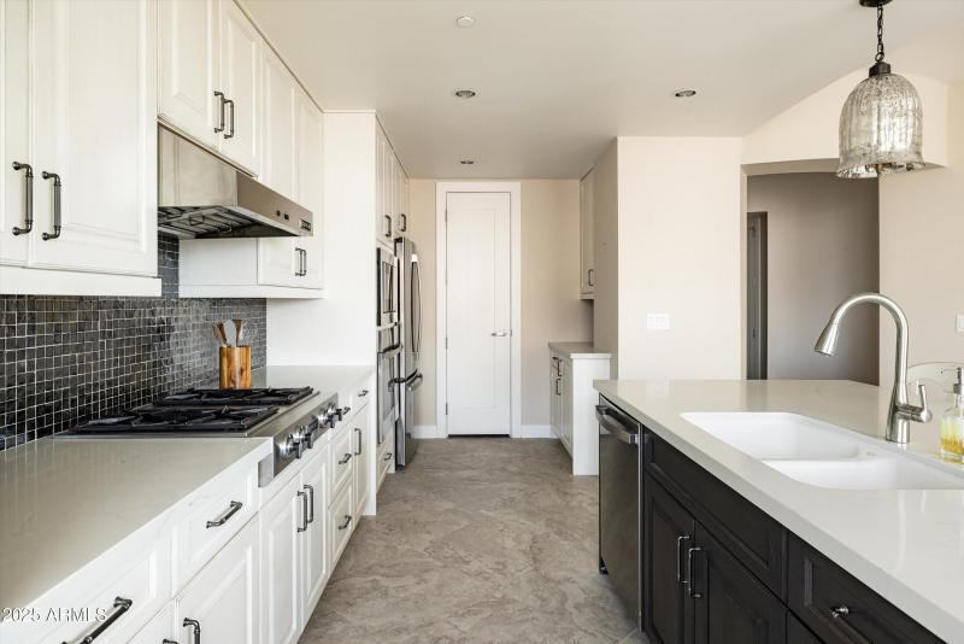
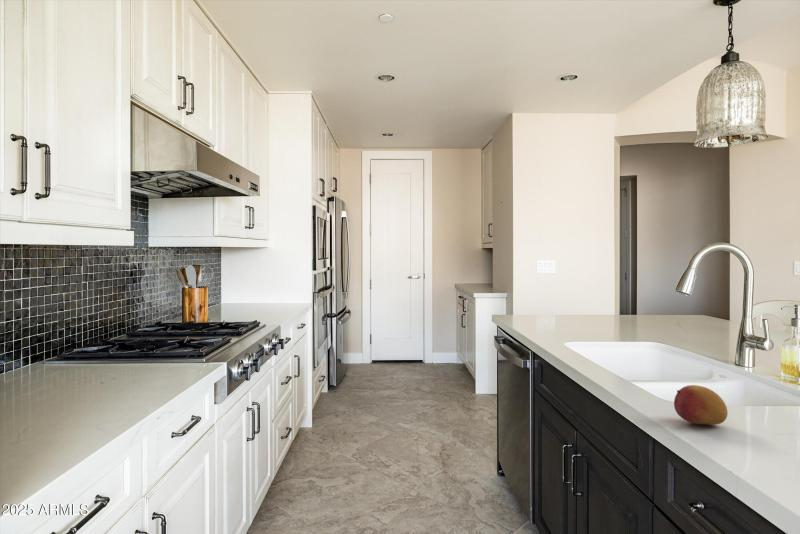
+ fruit (700, 404)
